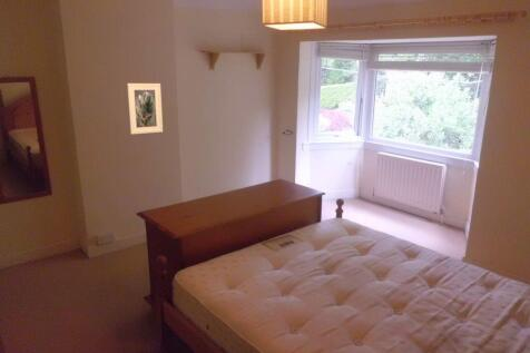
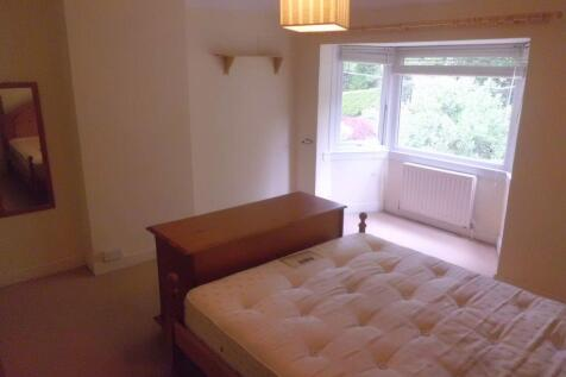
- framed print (145, 108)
